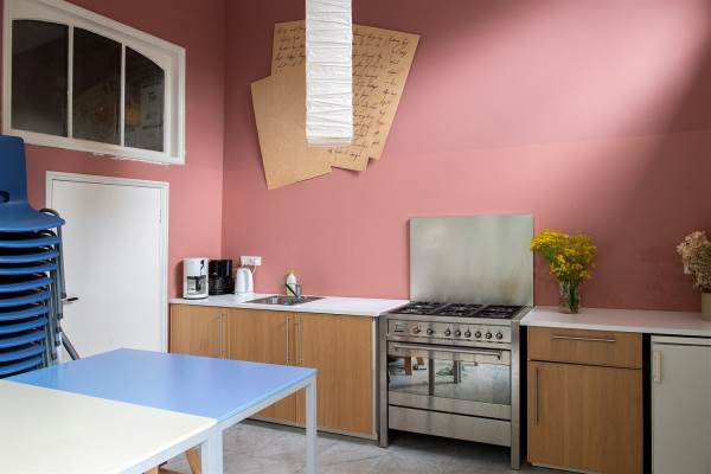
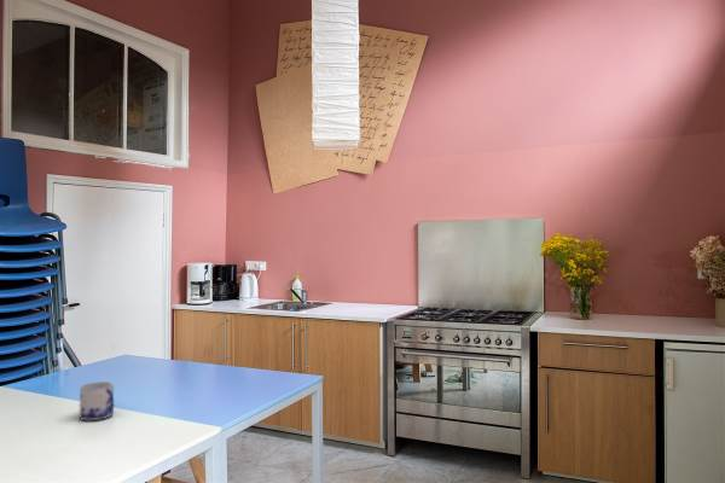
+ mug (97, 398)
